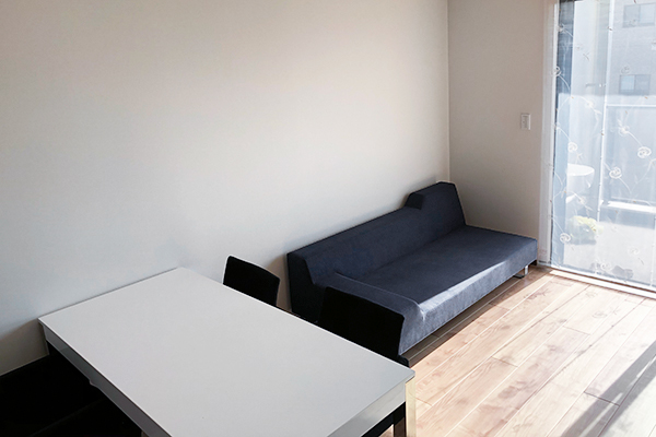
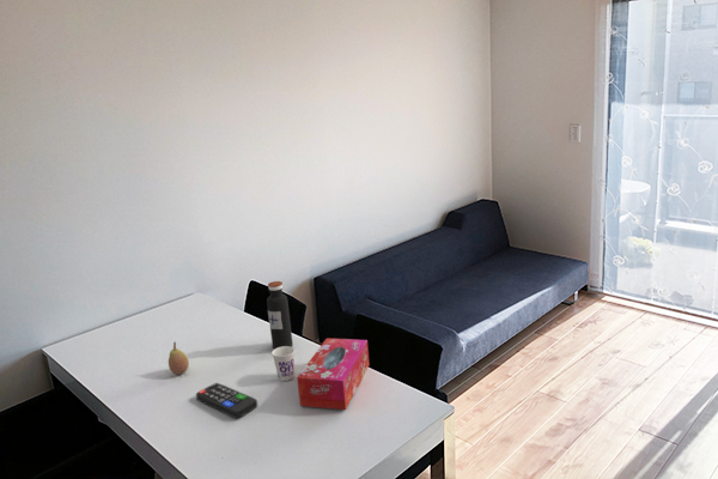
+ water bottle (279, 315)
+ tissue box (335, 371)
+ cup (285, 364)
+ remote control (226, 399)
+ fruit (177, 357)
